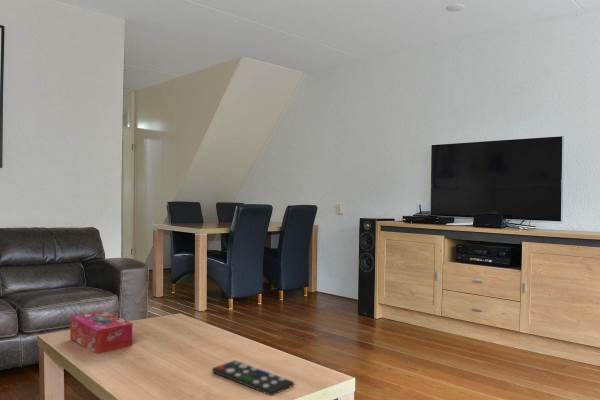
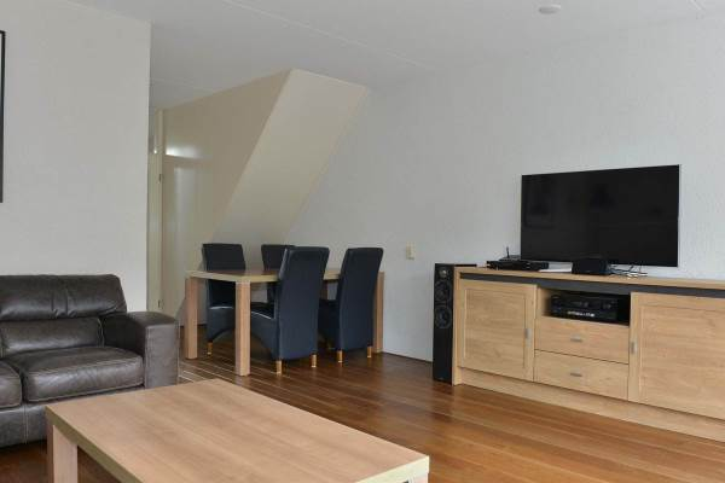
- remote control (251, 375)
- tissue box (100, 331)
